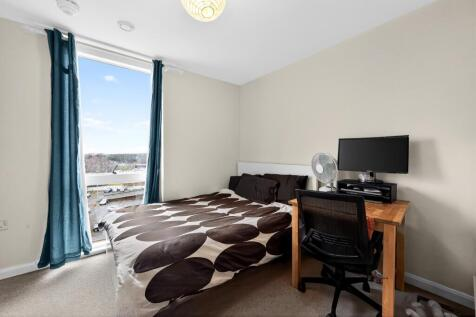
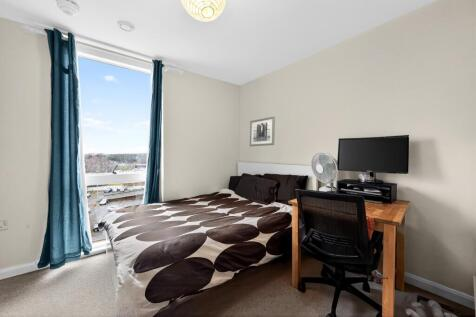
+ wall art (261, 132)
